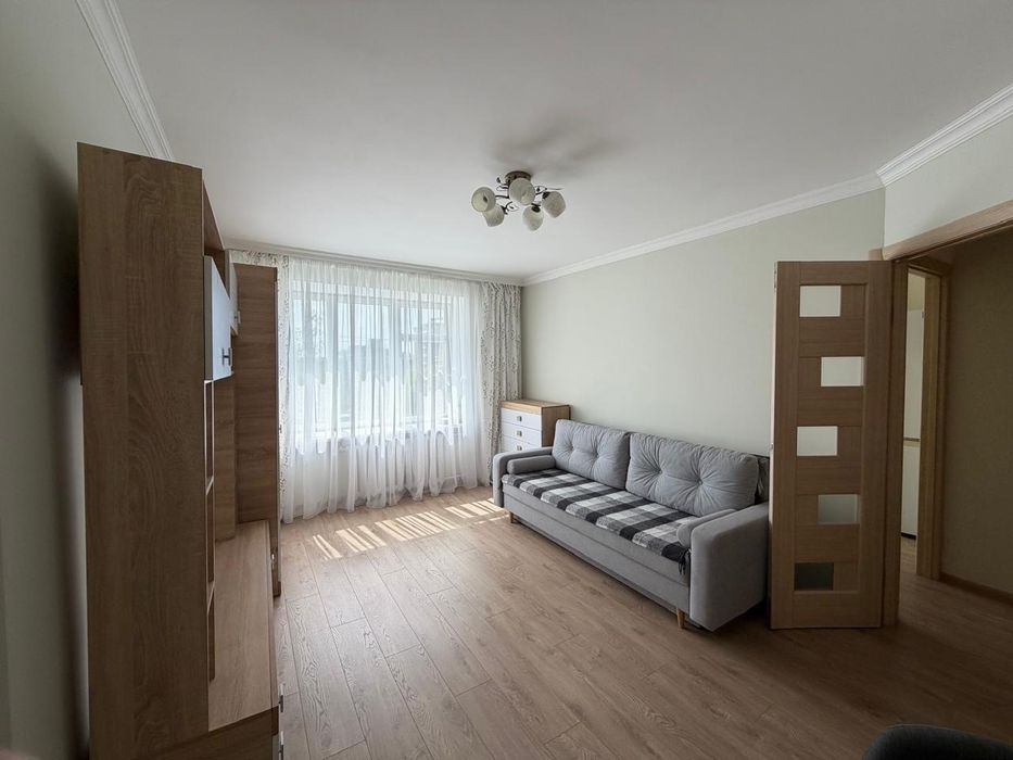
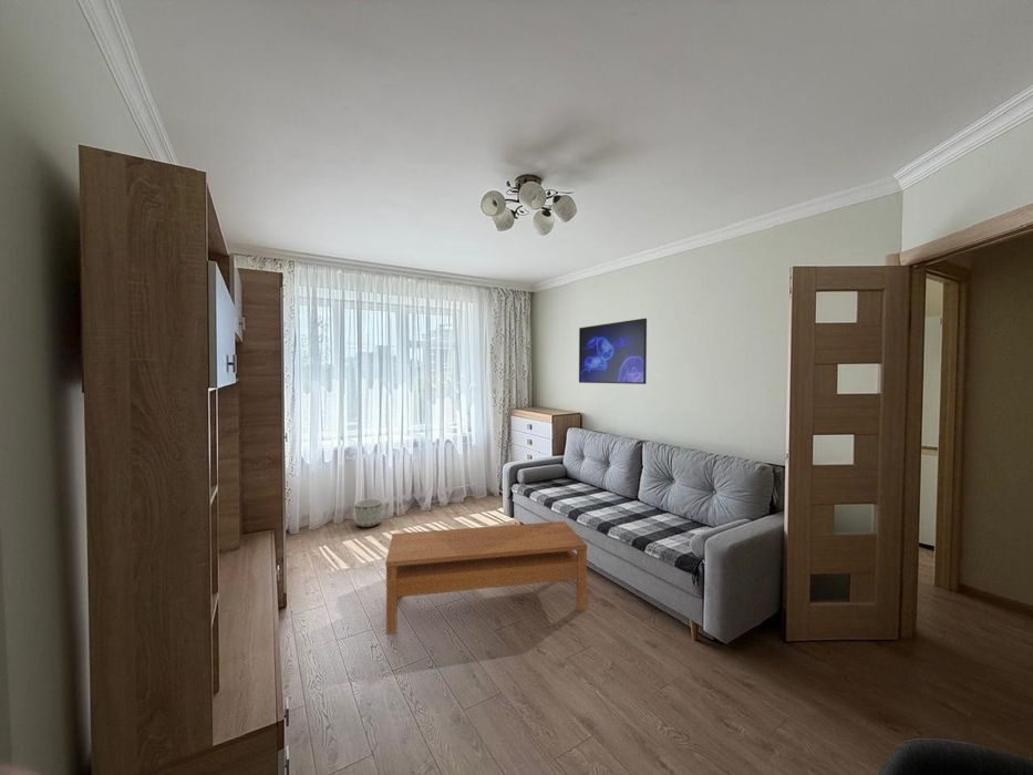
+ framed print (609, 353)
+ planter (368, 513)
+ coffee table (486, 570)
